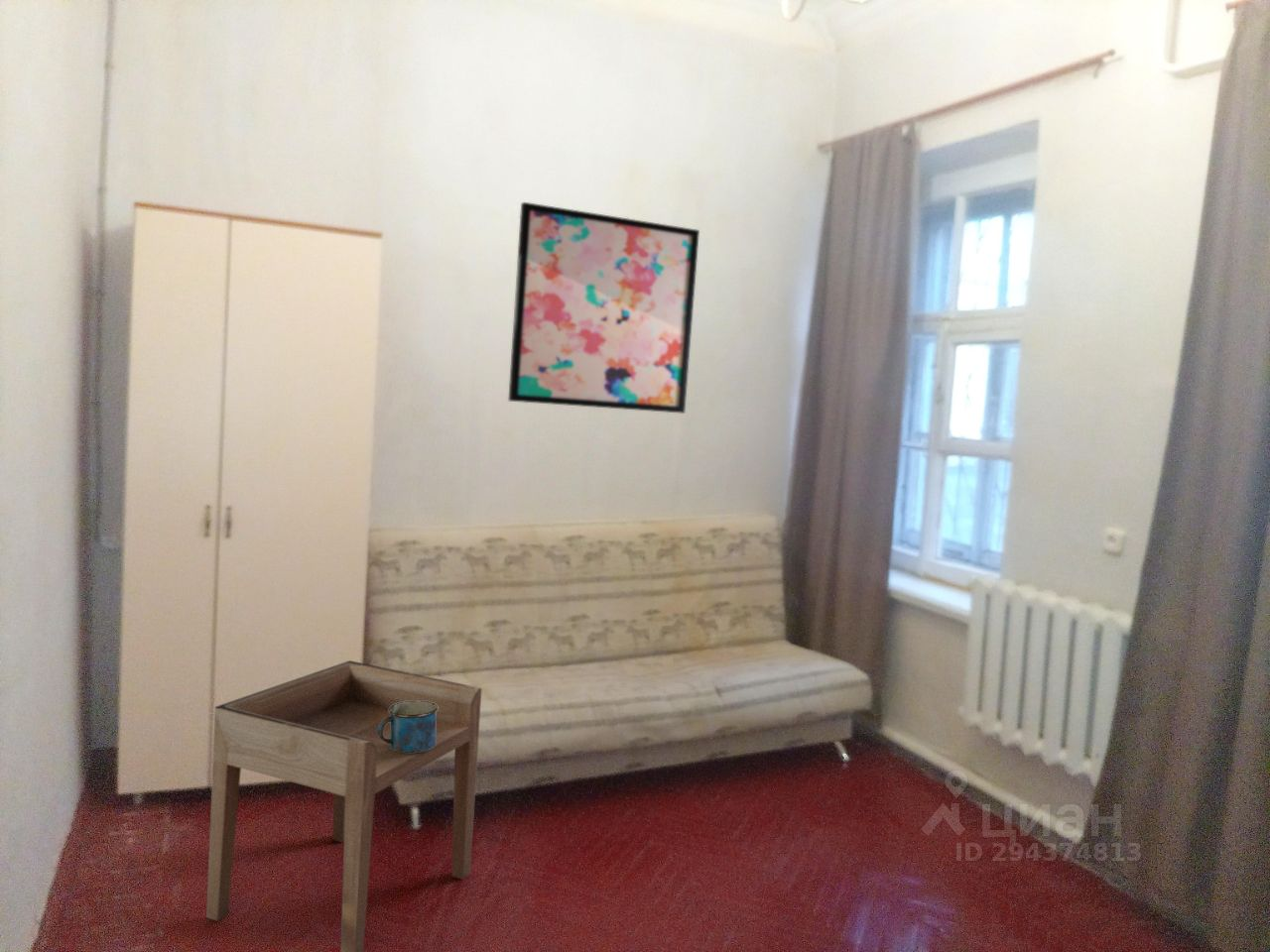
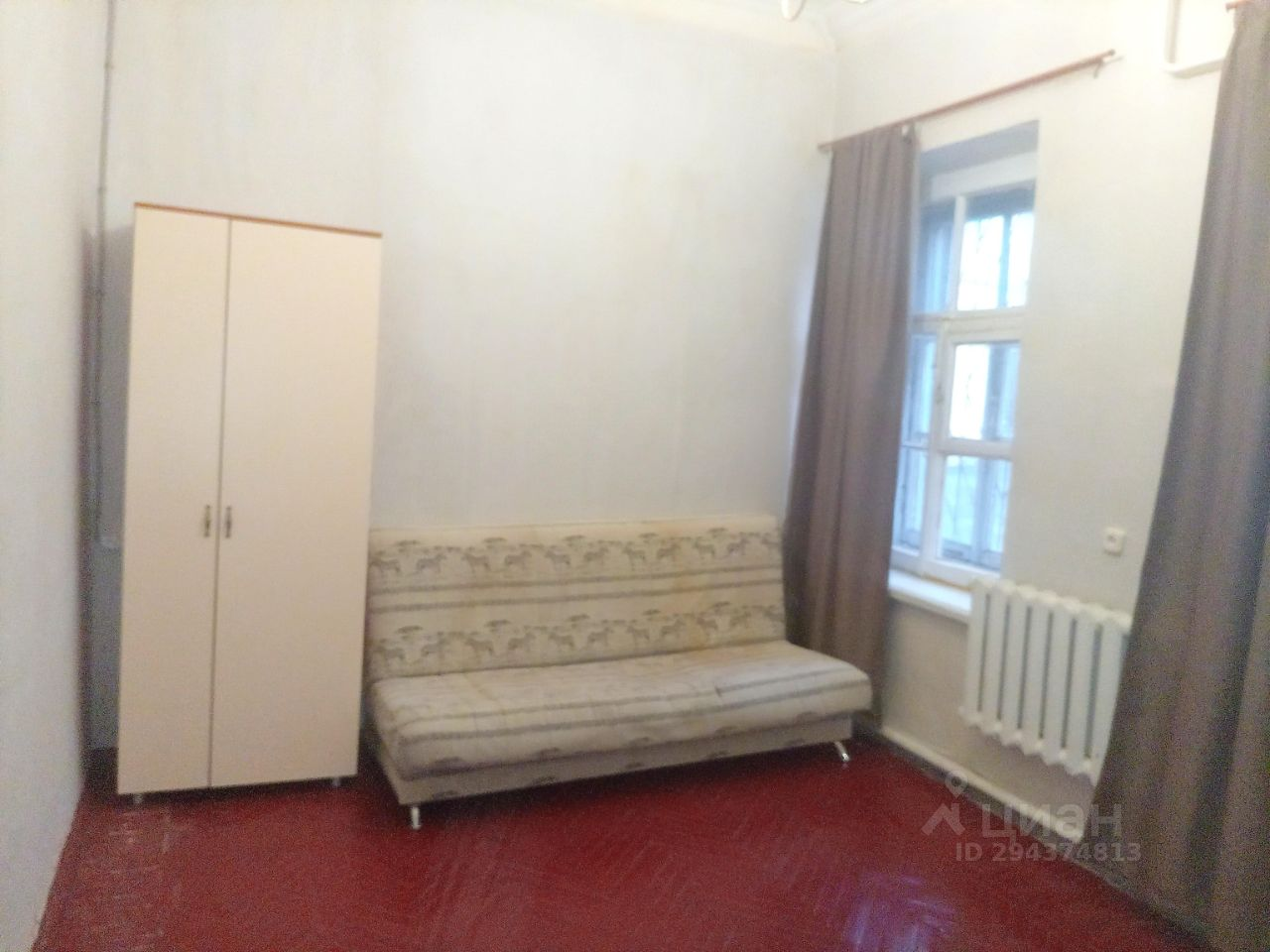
- mug (409, 727)
- wall art (606, 312)
- side table (350, 796)
